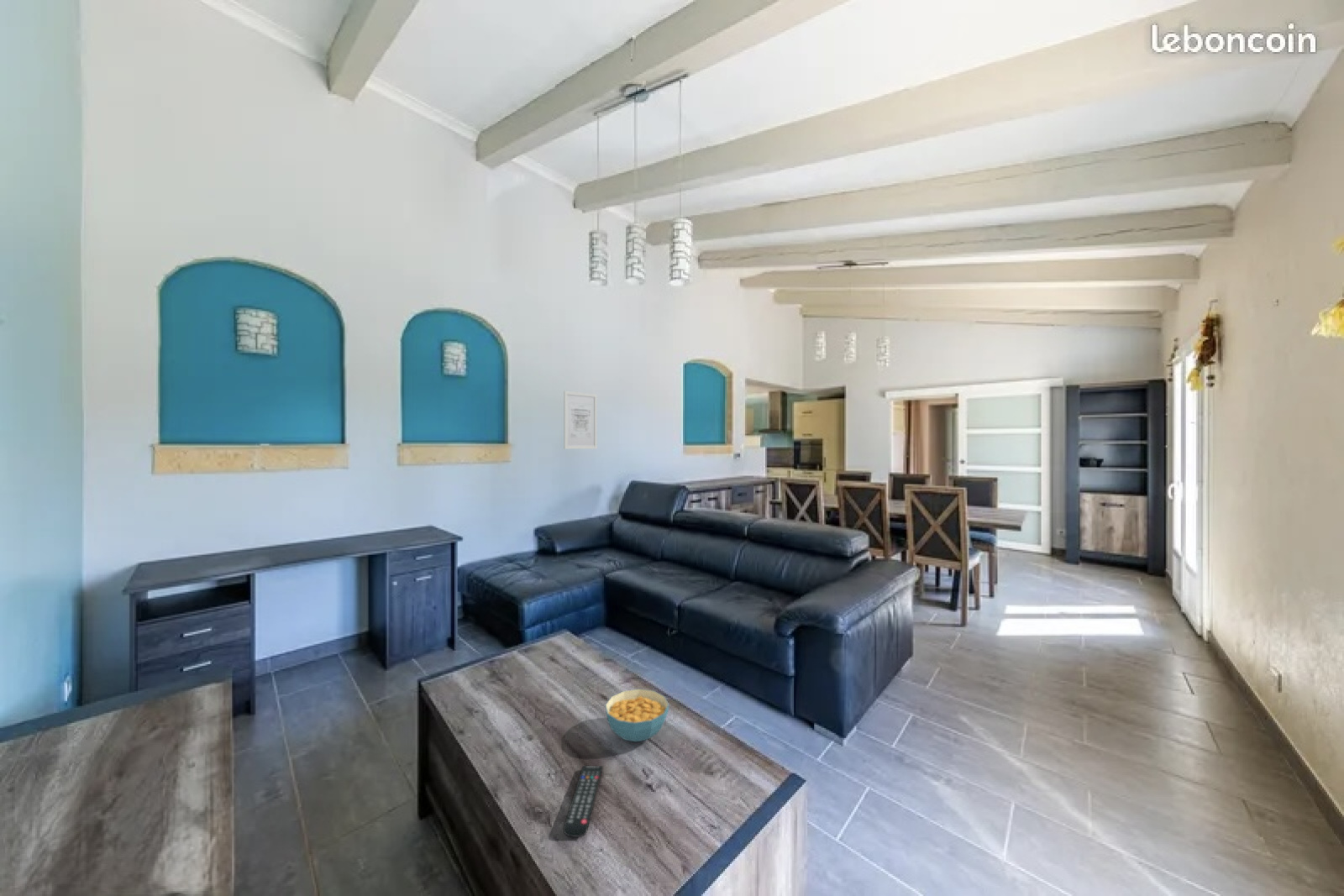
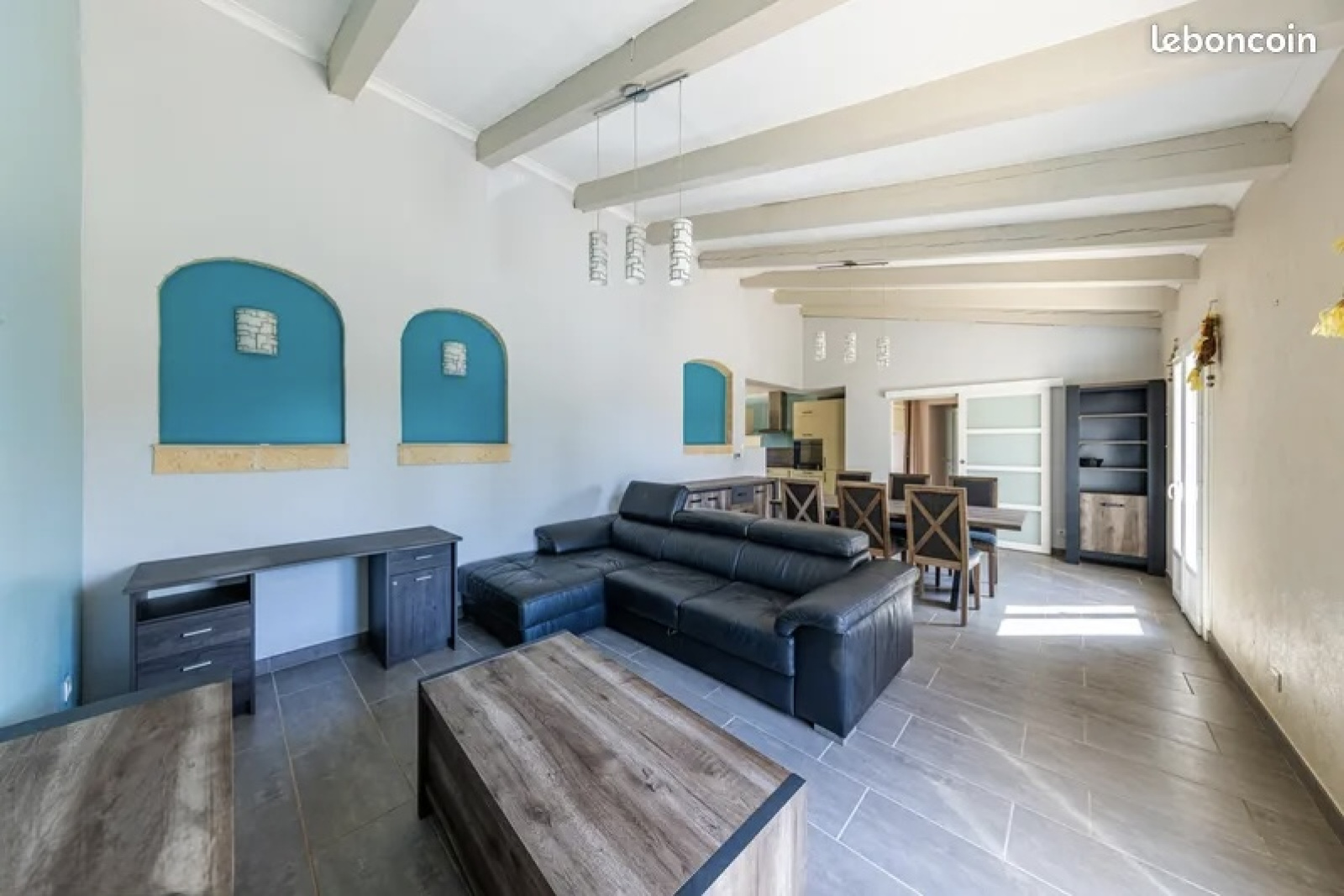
- cereal bowl (637, 720)
- wall art (580, 421)
- remote control (585, 797)
